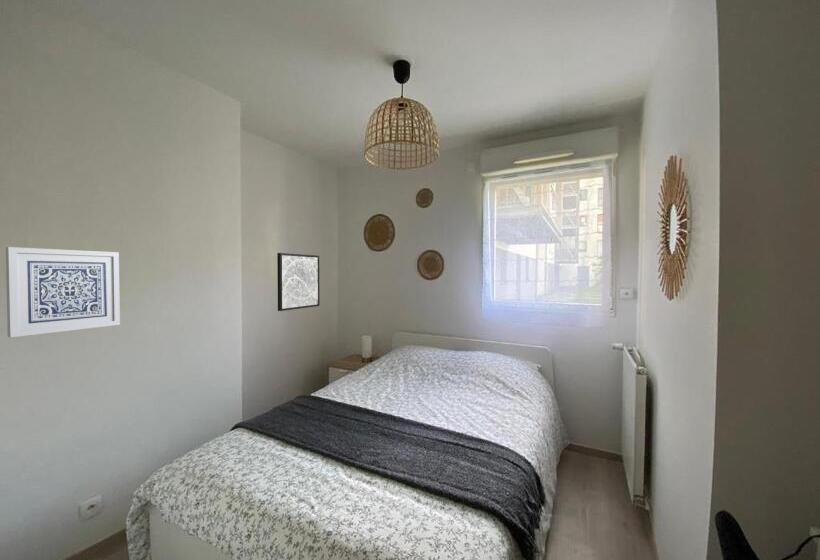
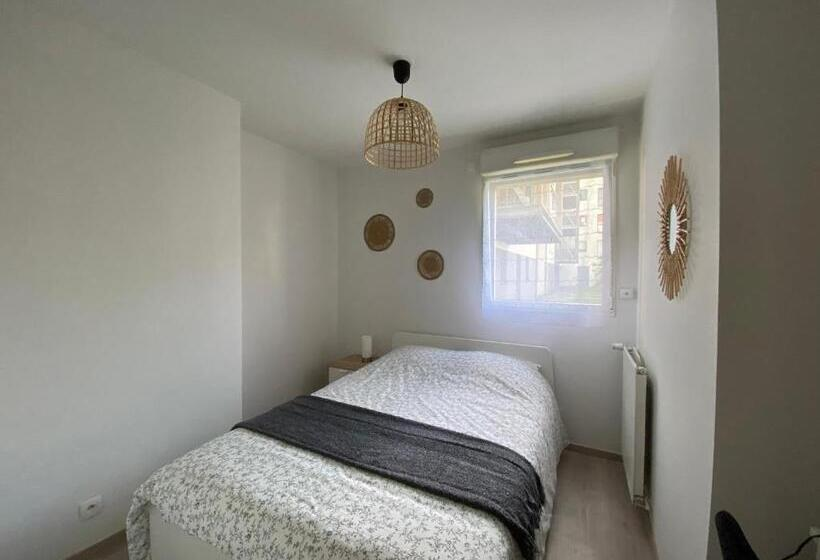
- wall art (299, 281)
- wall art (69, 290)
